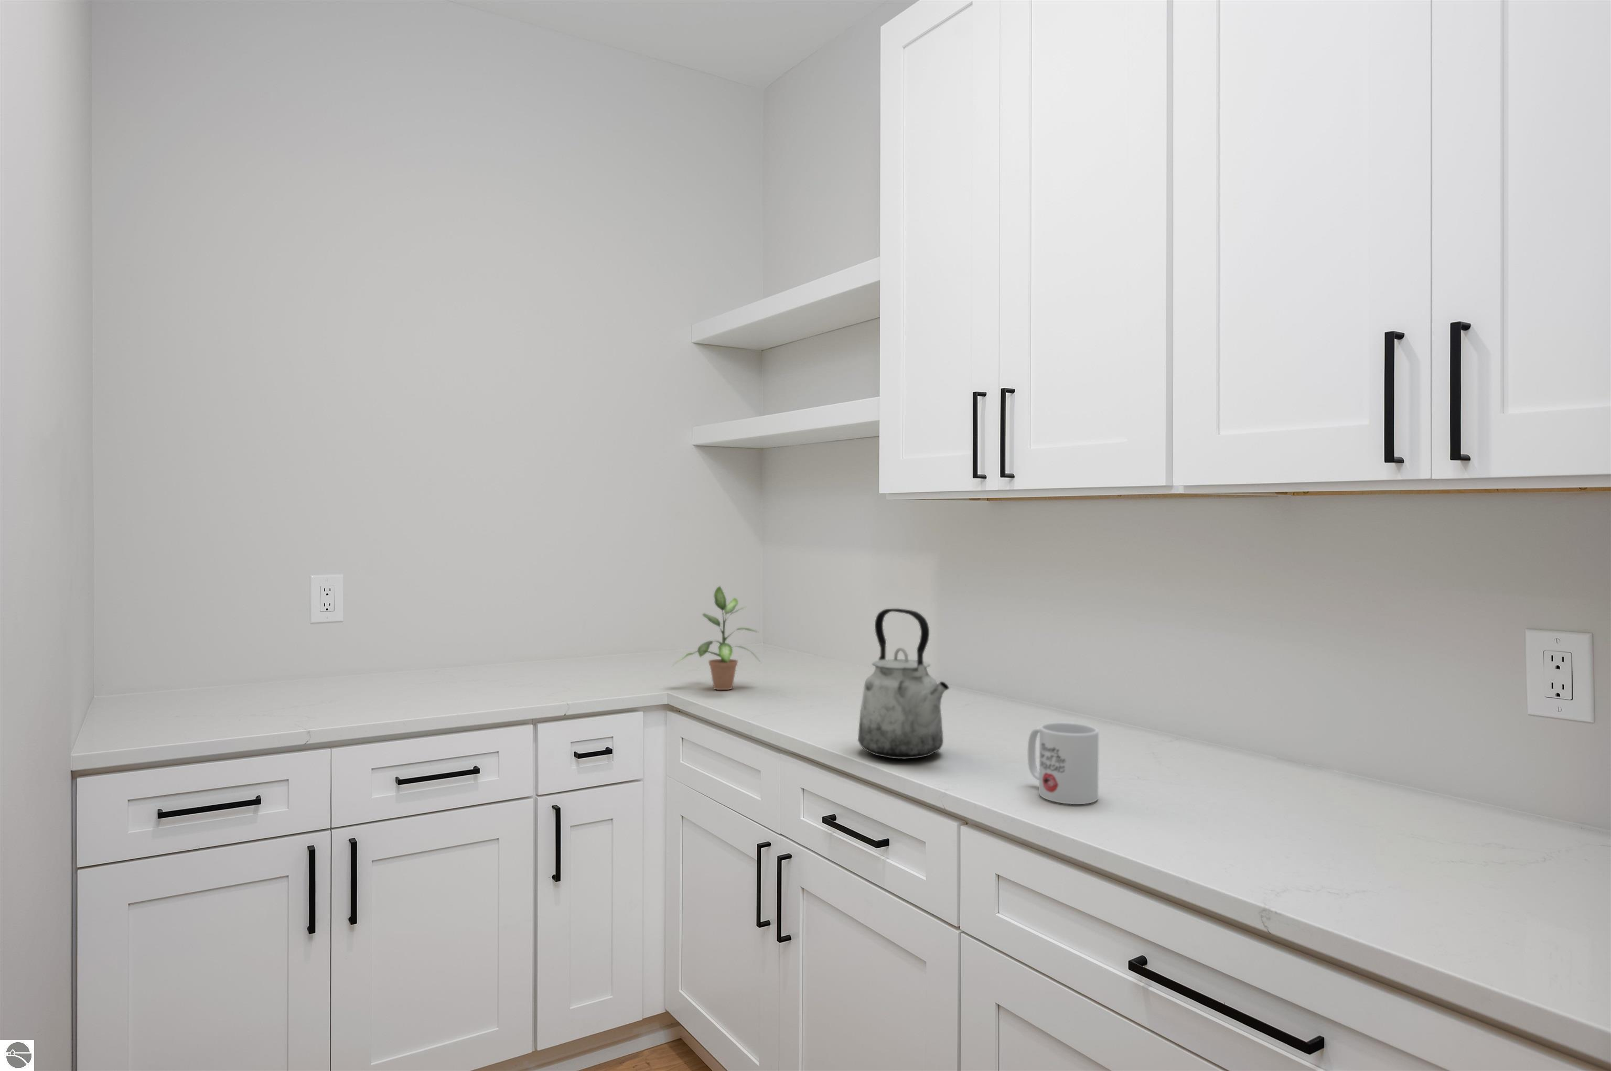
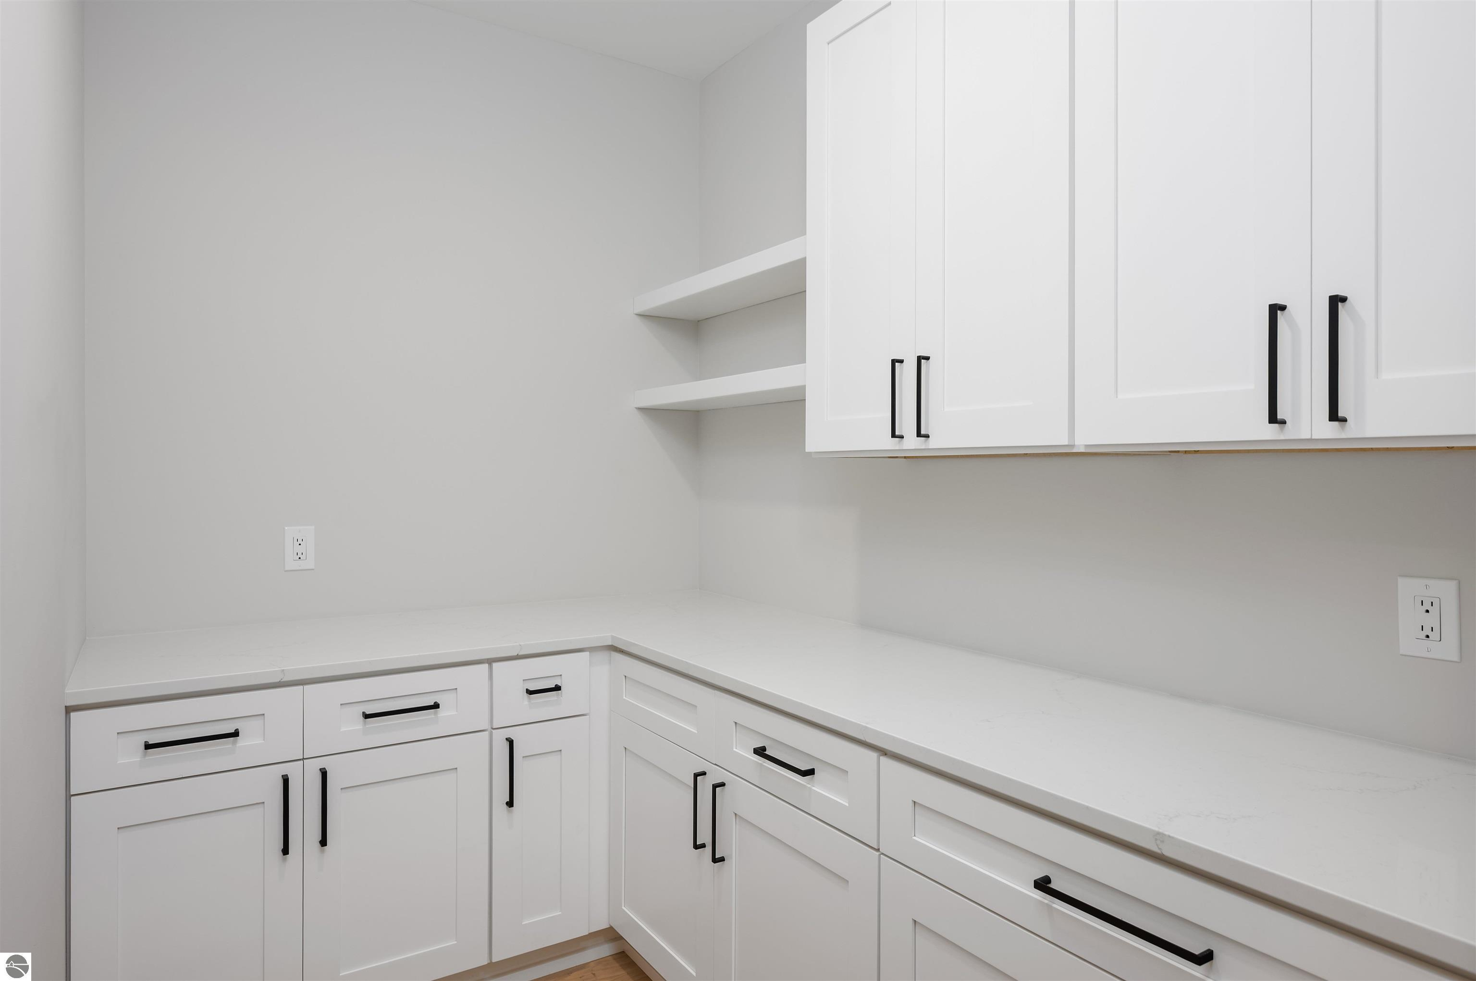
- mug (1059, 759)
- kettle (911, 683)
- potted plant (715, 641)
